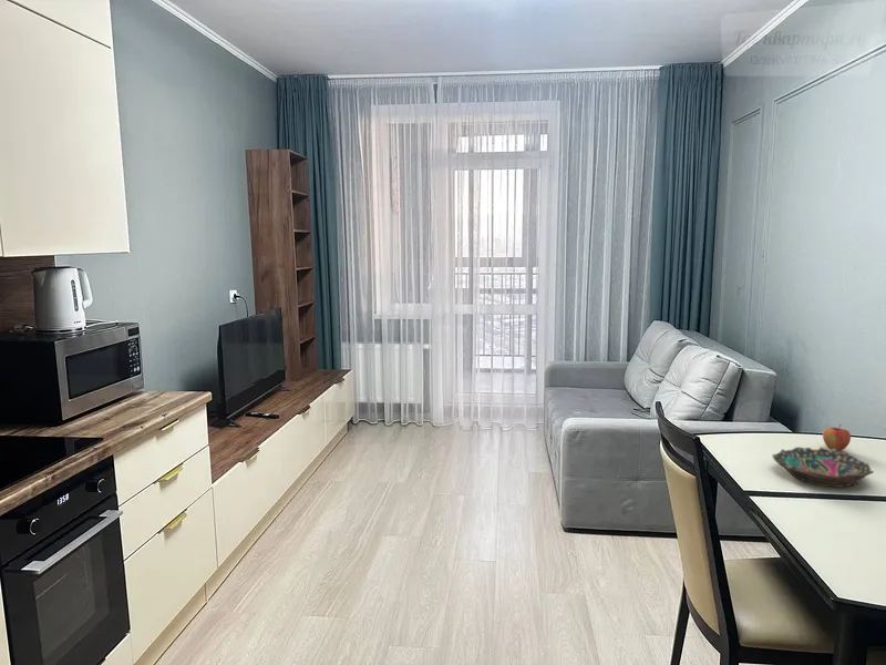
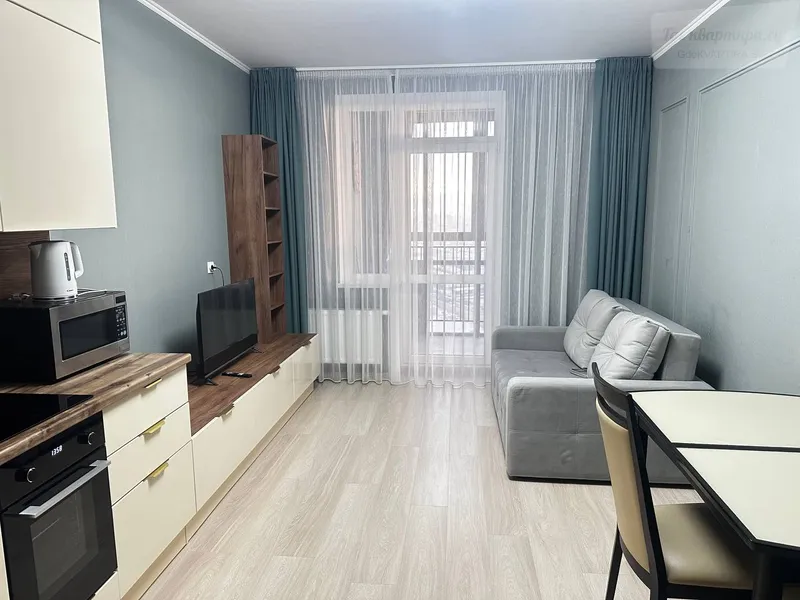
- apple (836, 437)
- bowl (821, 467)
